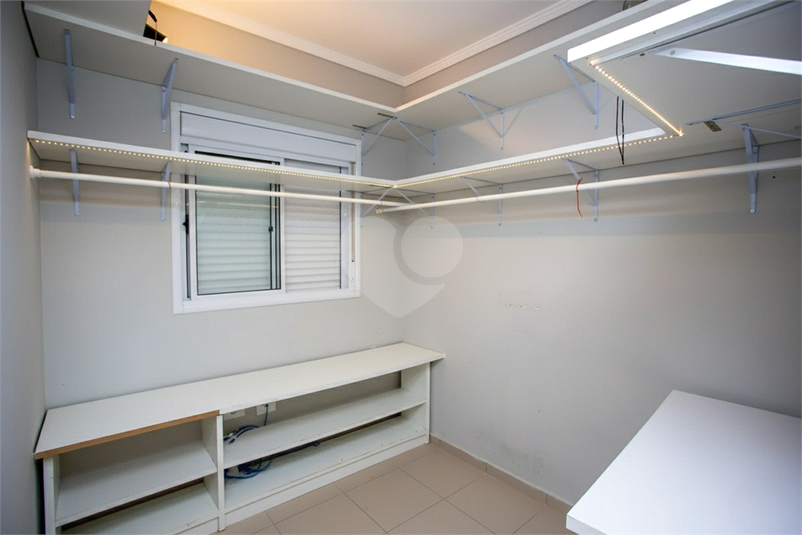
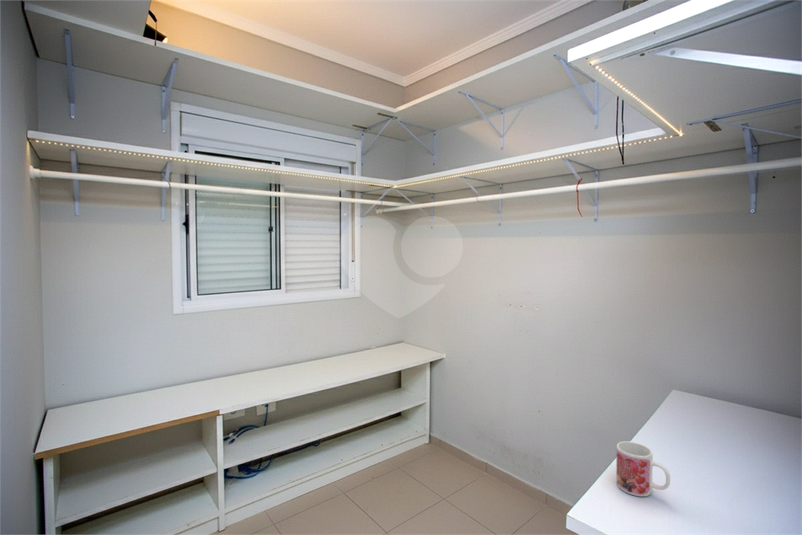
+ mug (641, 471)
